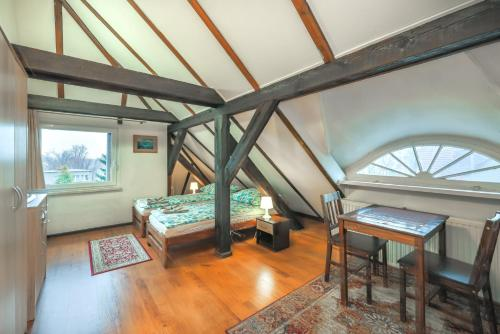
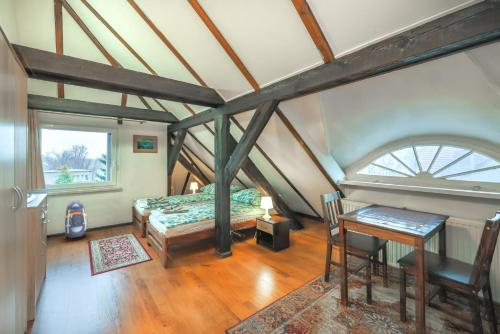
+ backpack (75, 218)
